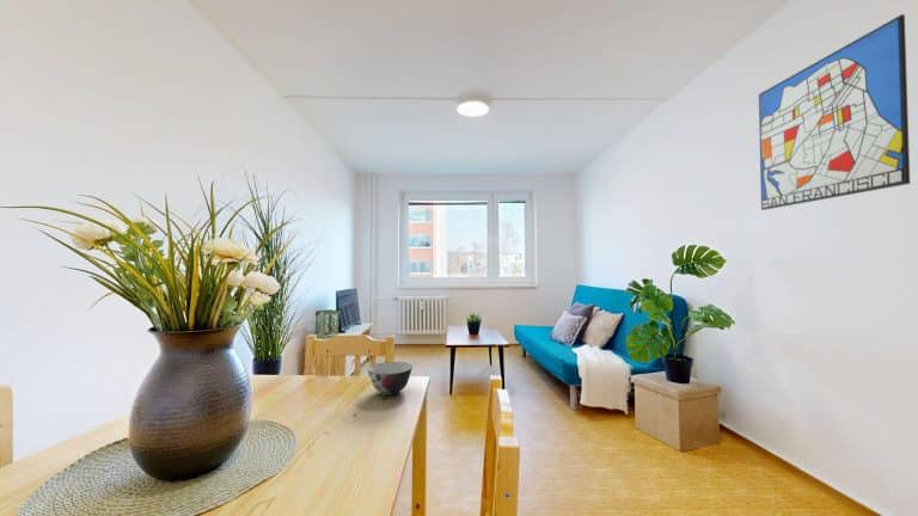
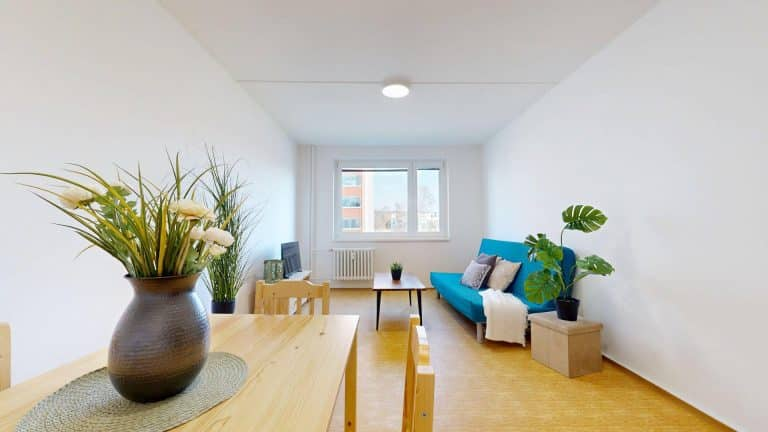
- soup bowl (390, 379)
- wall art (819, 130)
